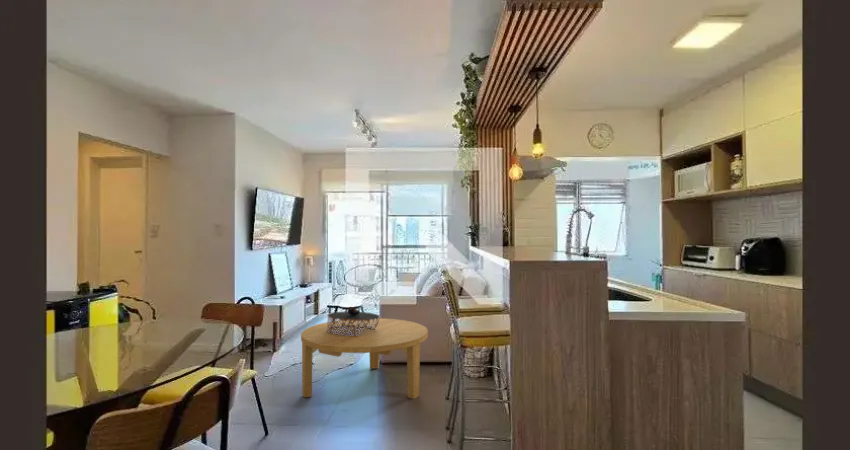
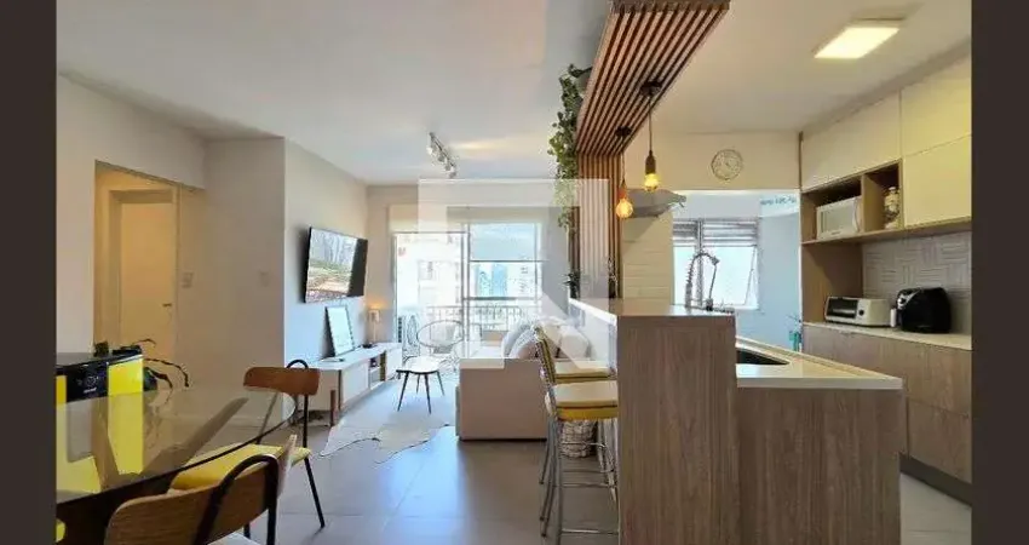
- coffee table (370, 358)
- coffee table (353, 318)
